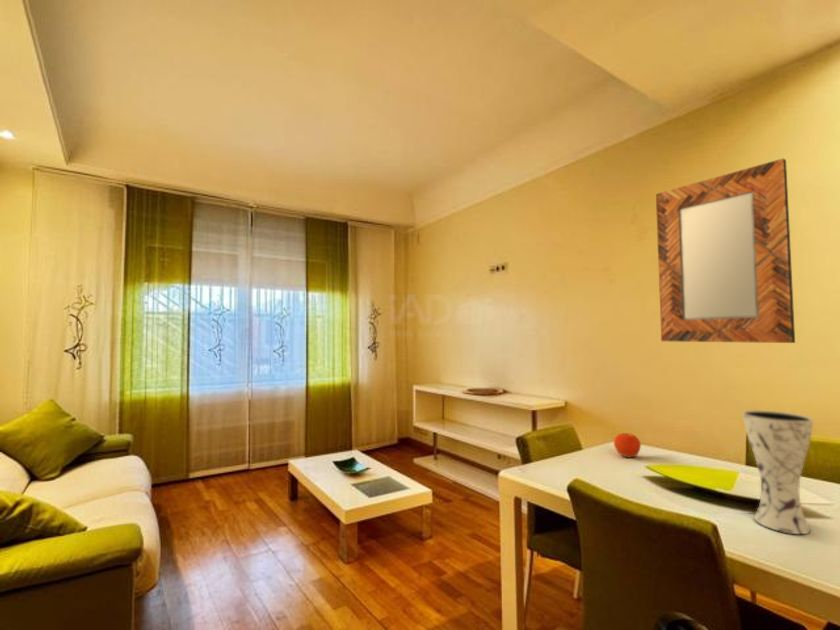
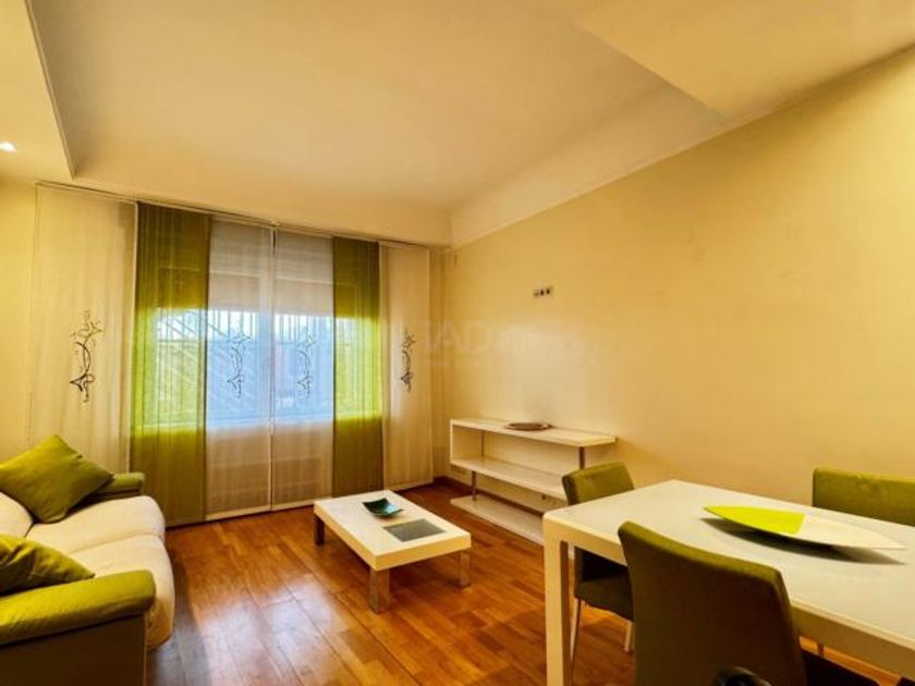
- fruit (627, 444)
- home mirror (717, 259)
- vase (778, 469)
